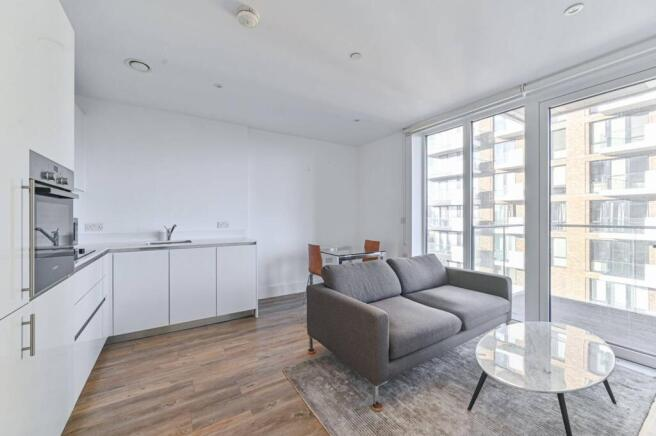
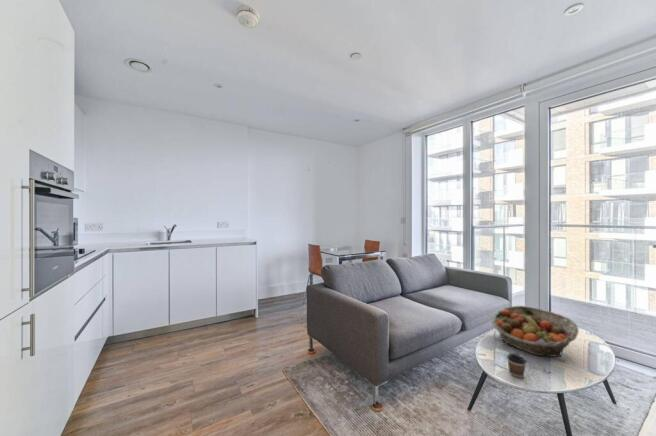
+ fruit basket (531, 329)
+ coffee cup (516, 363)
